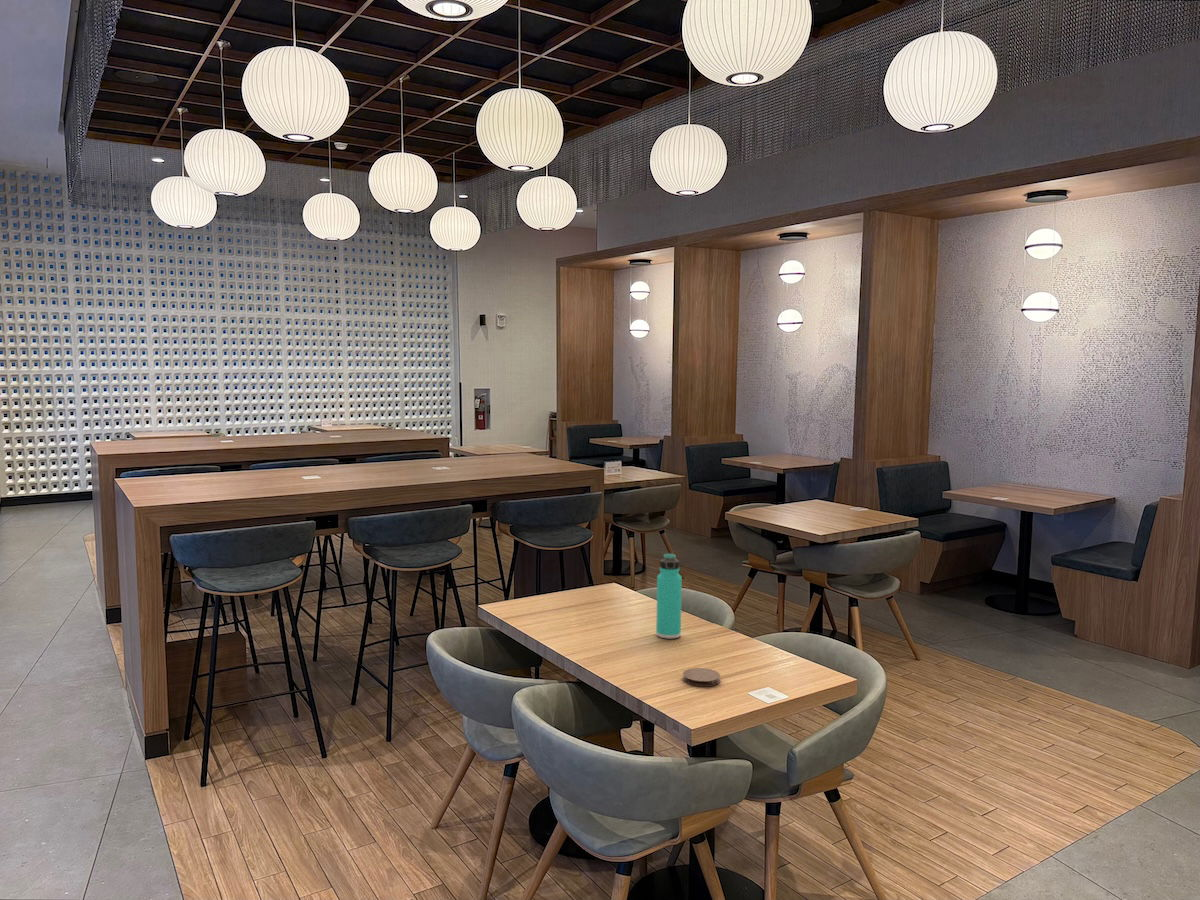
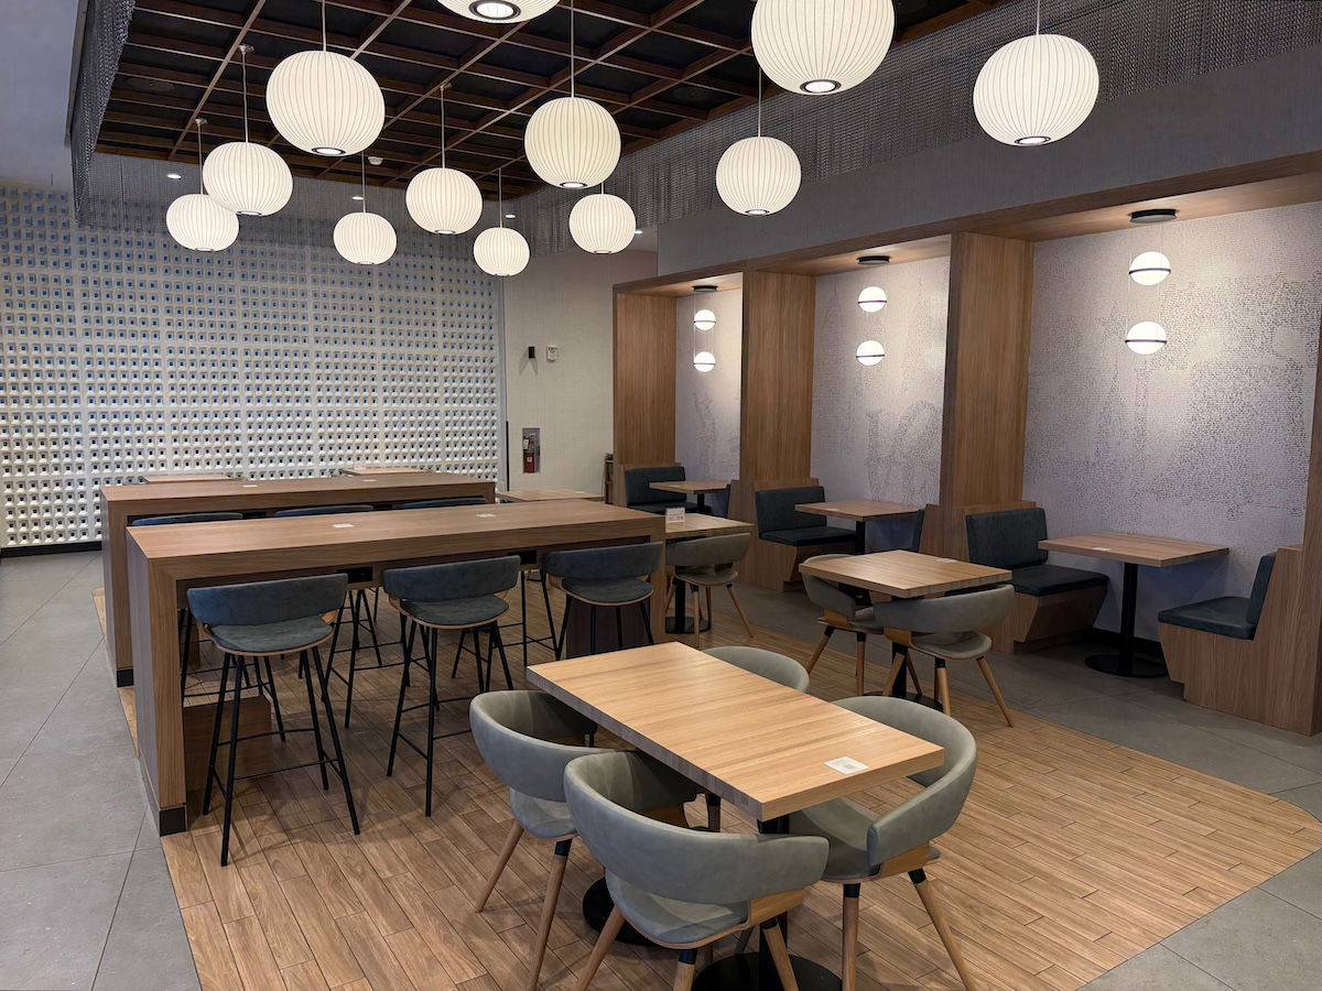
- coaster (701, 676)
- thermos bottle (669, 594)
